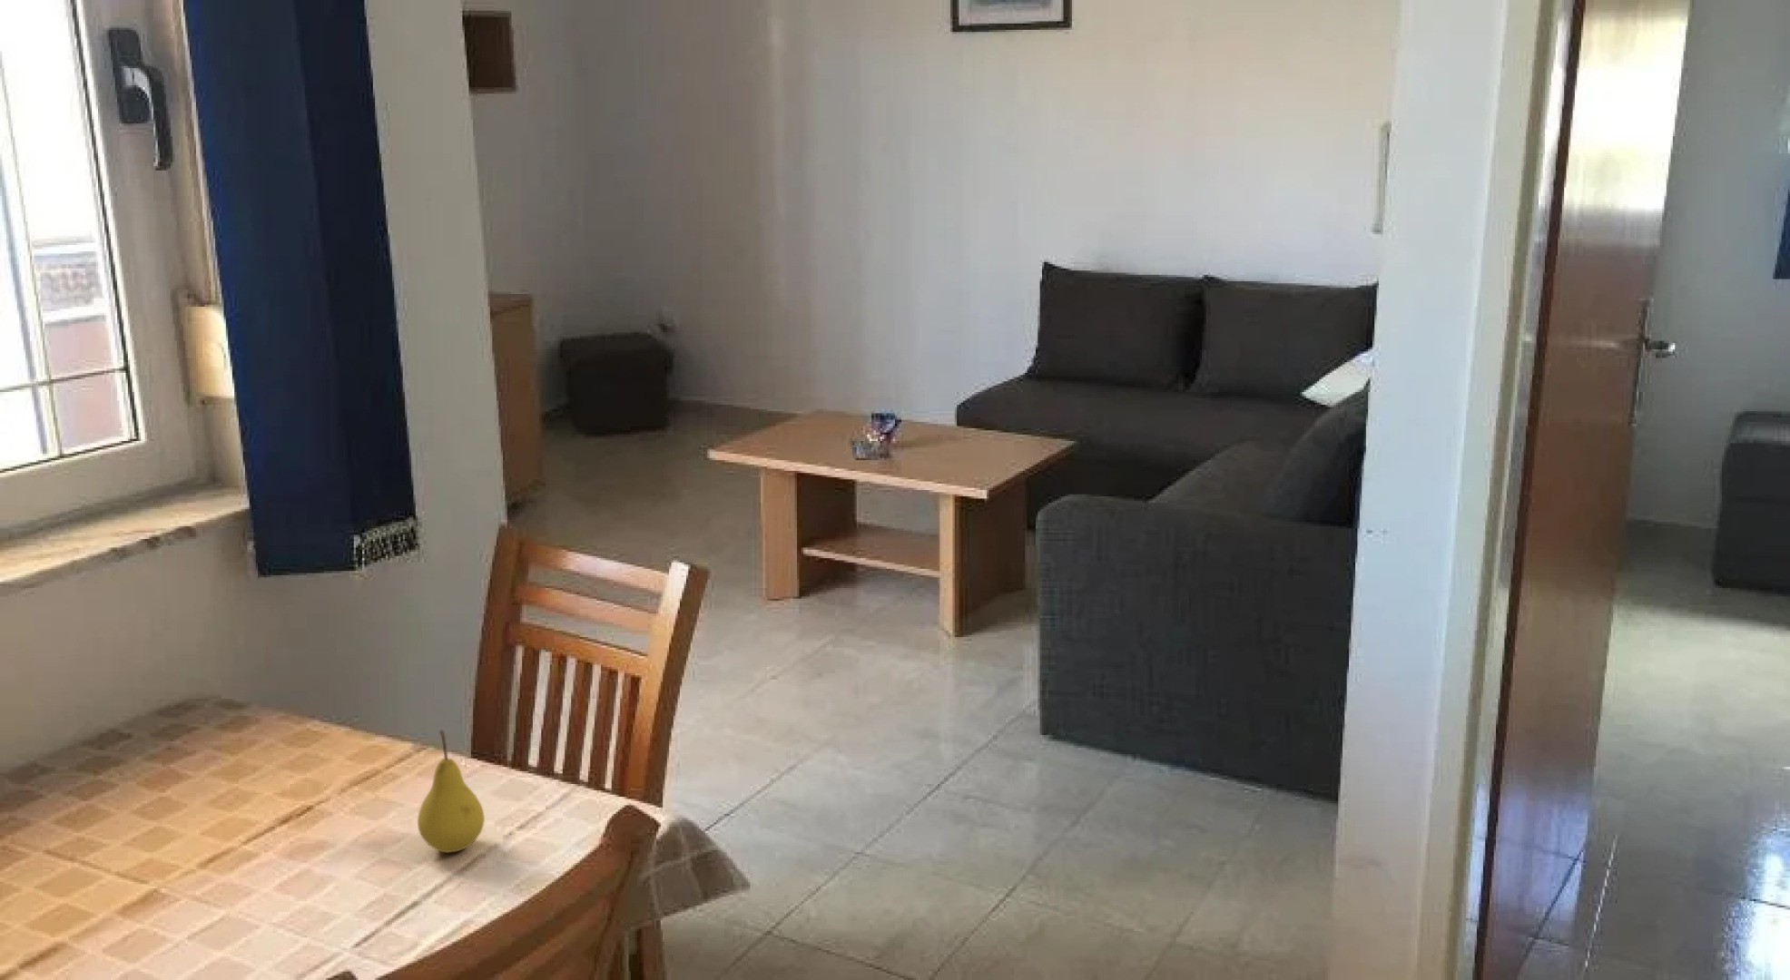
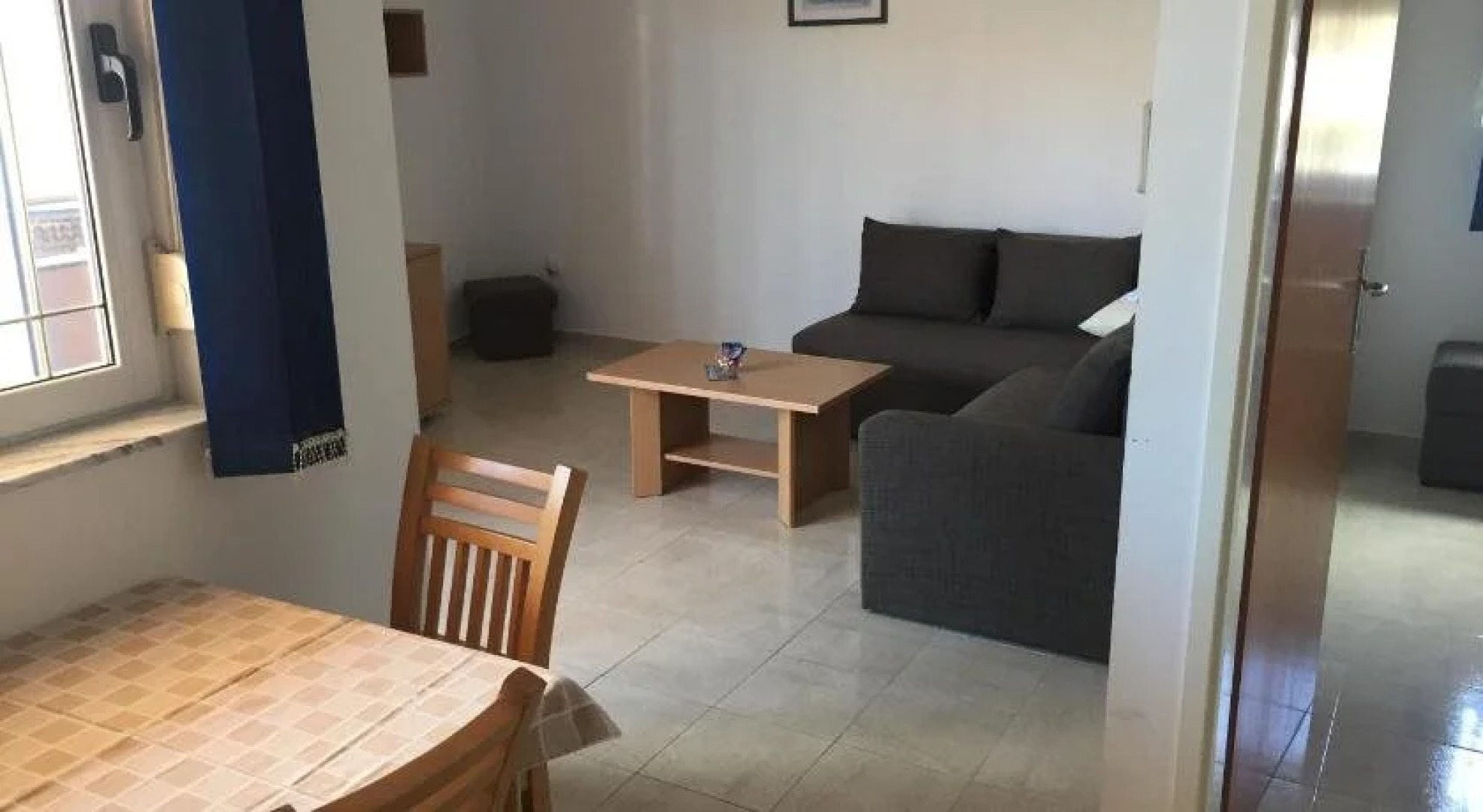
- fruit (449, 792)
